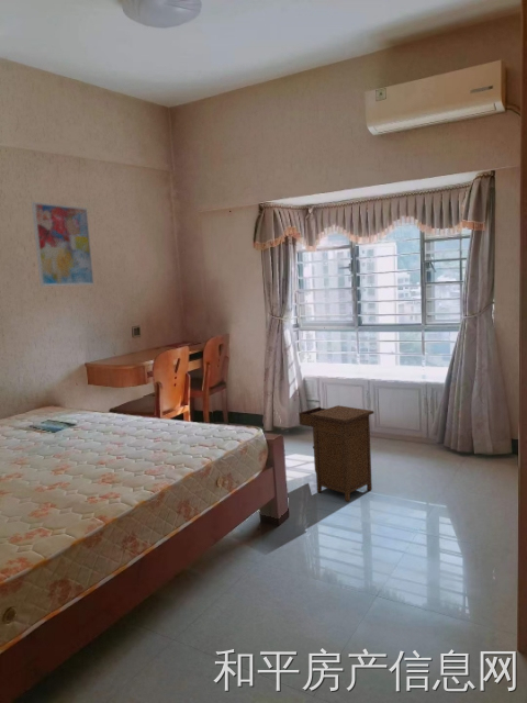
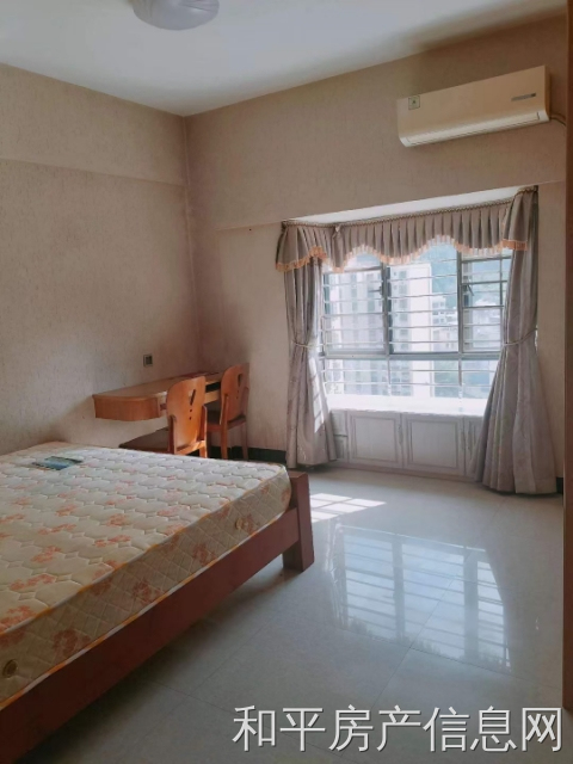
- nightstand (335, 449)
- wall art (64, 245)
